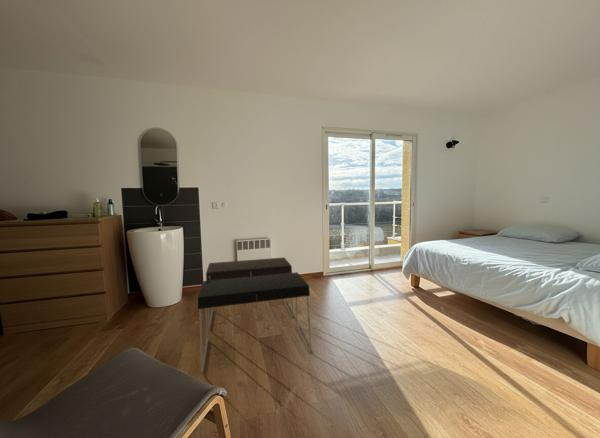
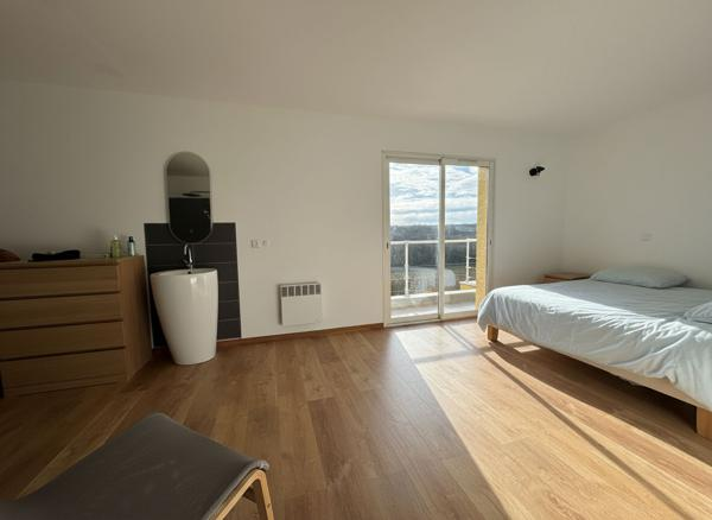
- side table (252, 300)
